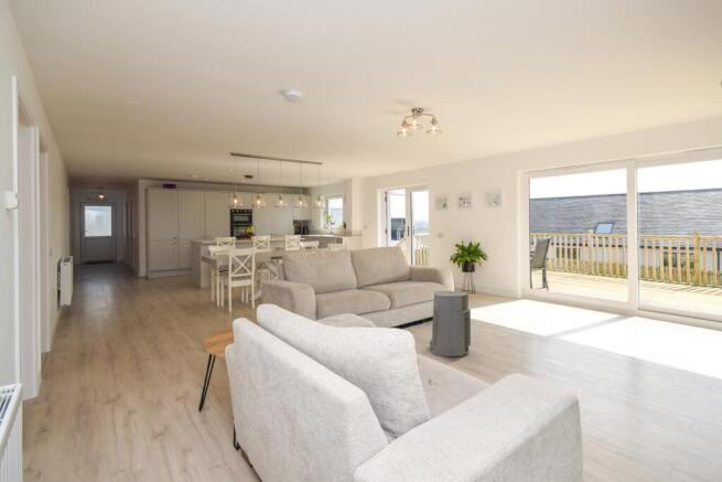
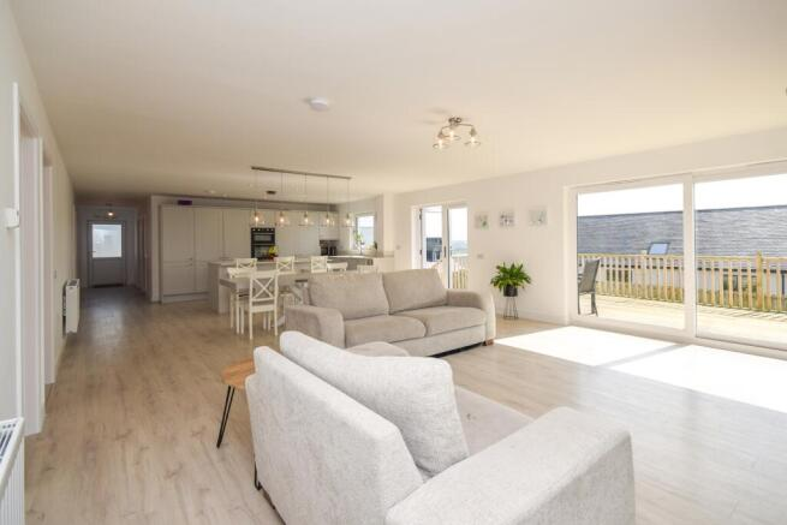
- air purifier (450, 322)
